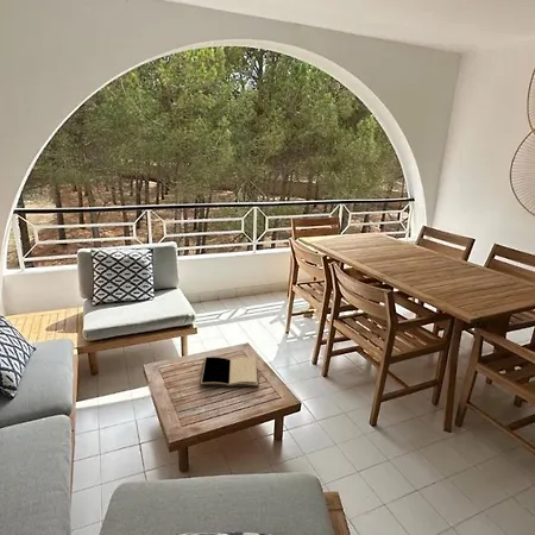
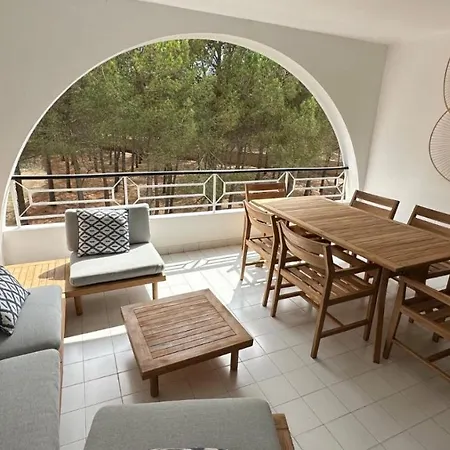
- book (229, 371)
